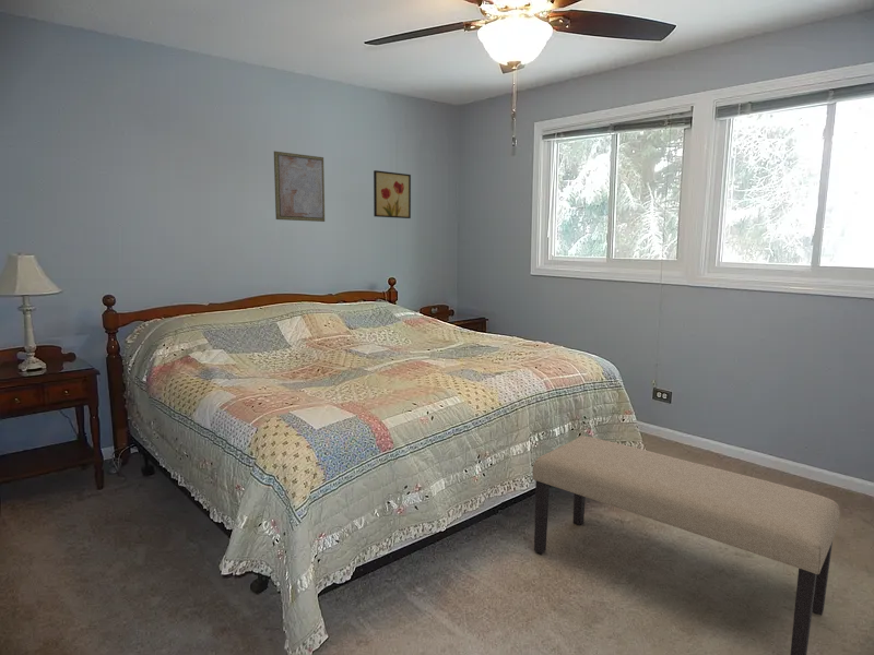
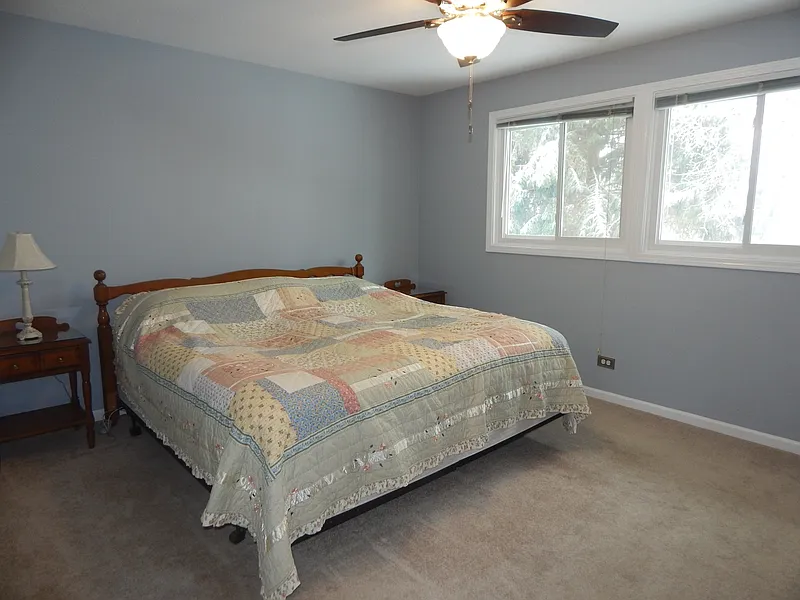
- wall art (391, 194)
- bench (670, 524)
- wall art (300, 187)
